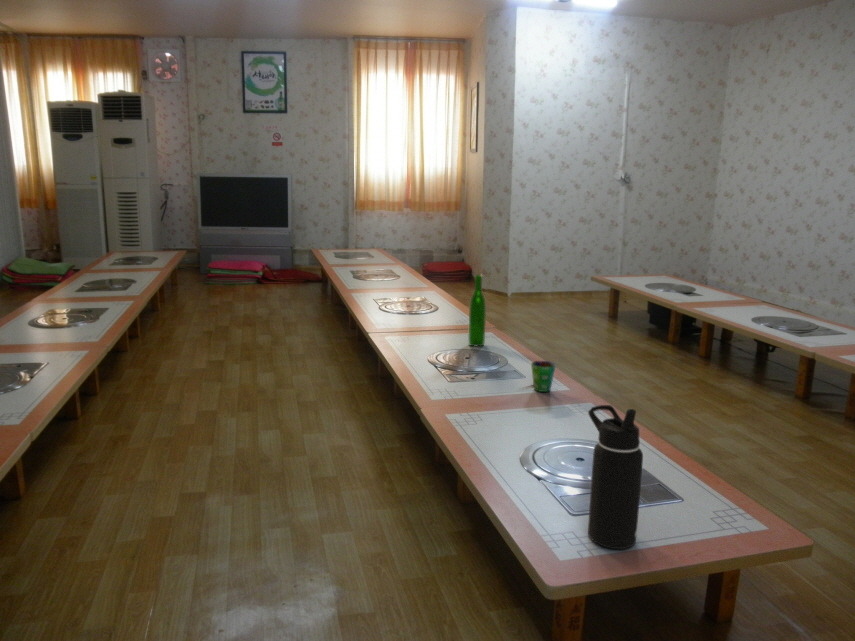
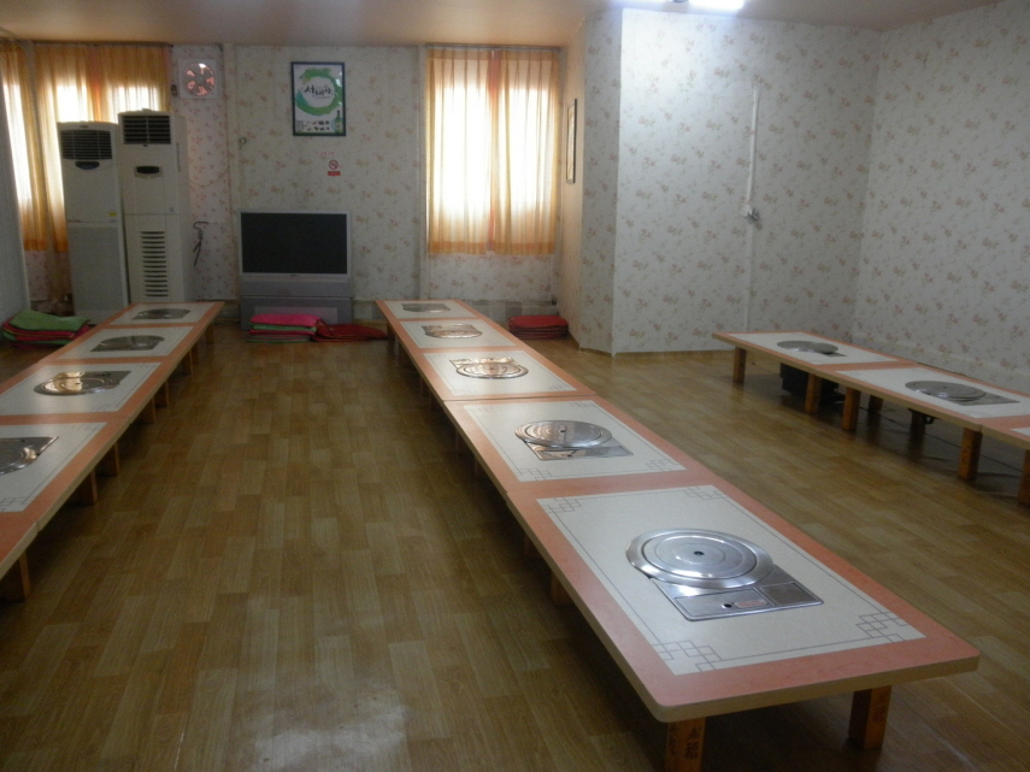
- wine bottle (477, 310)
- cup (541, 375)
- water bottle (612, 470)
